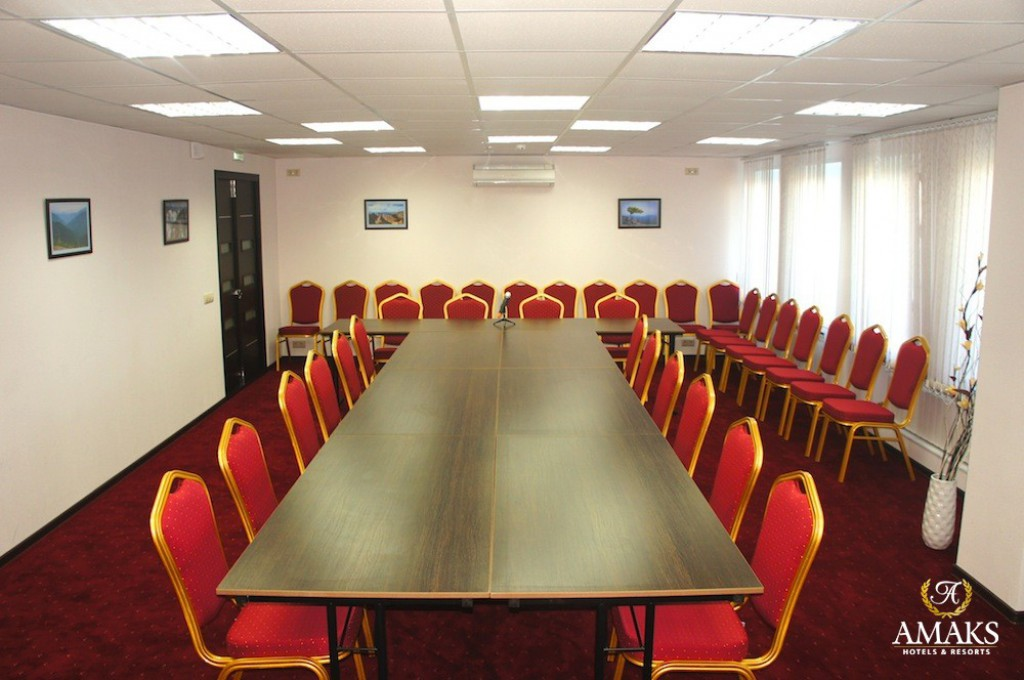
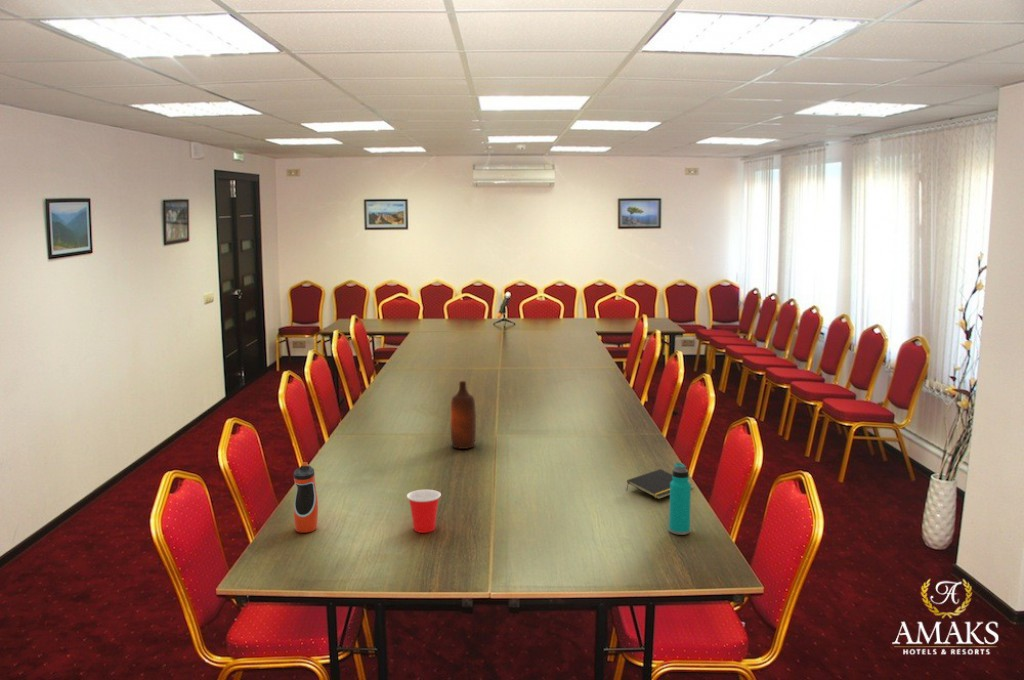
+ cup (424, 511)
+ notepad (659, 483)
+ water bottle (305, 496)
+ bottle (463, 414)
+ water bottle (680, 498)
